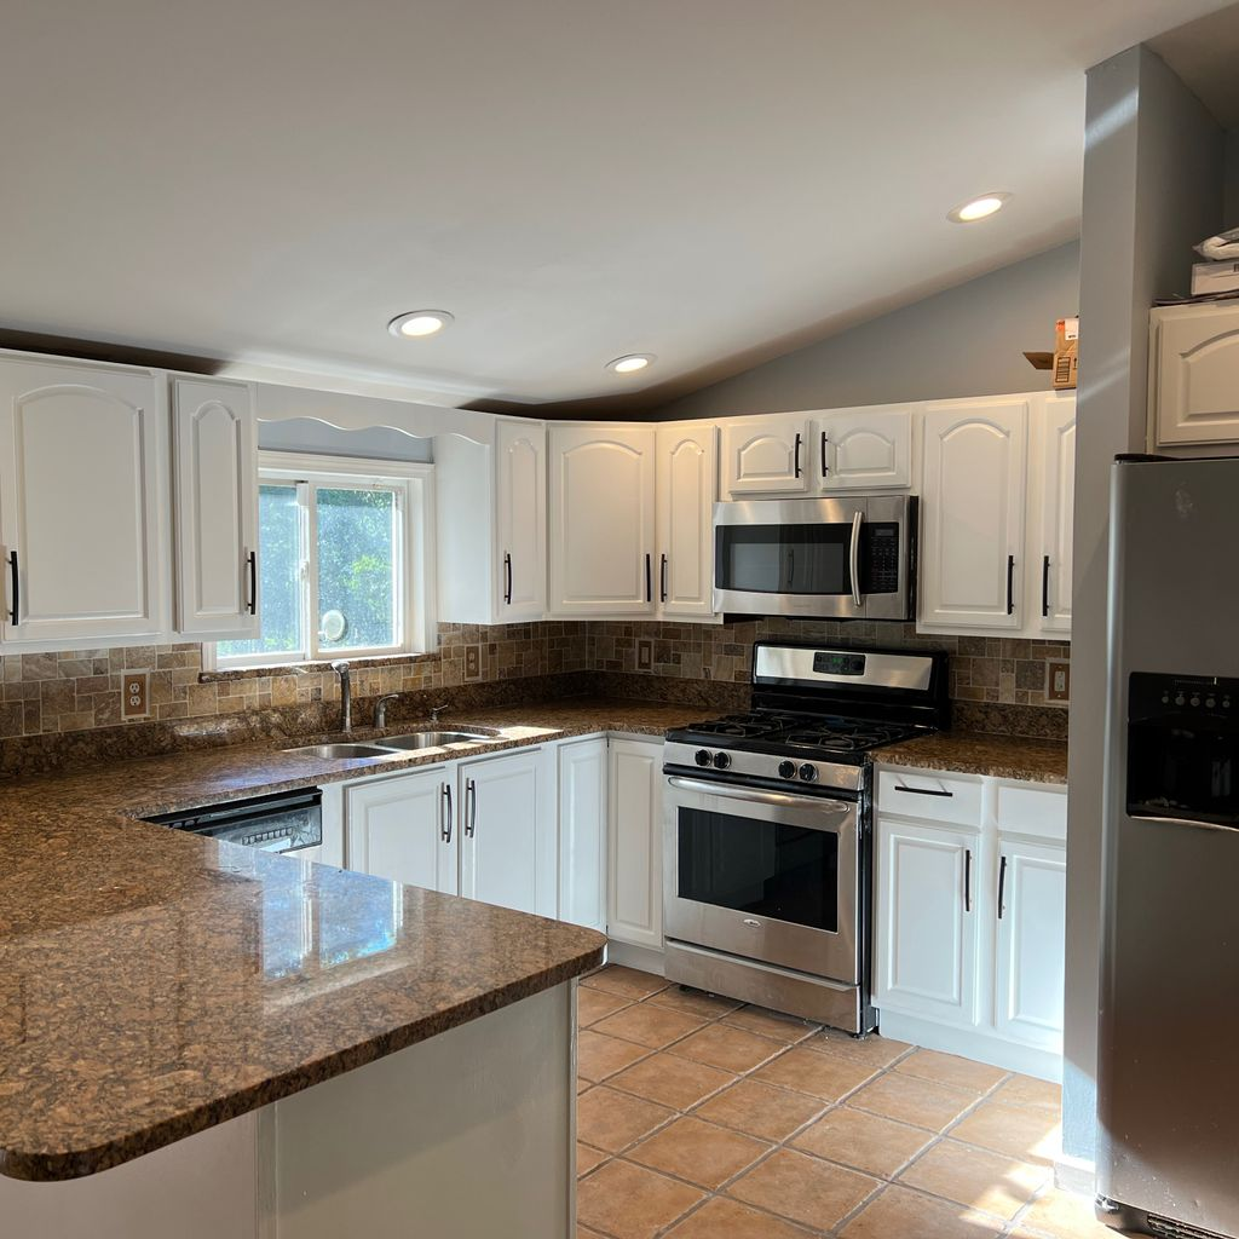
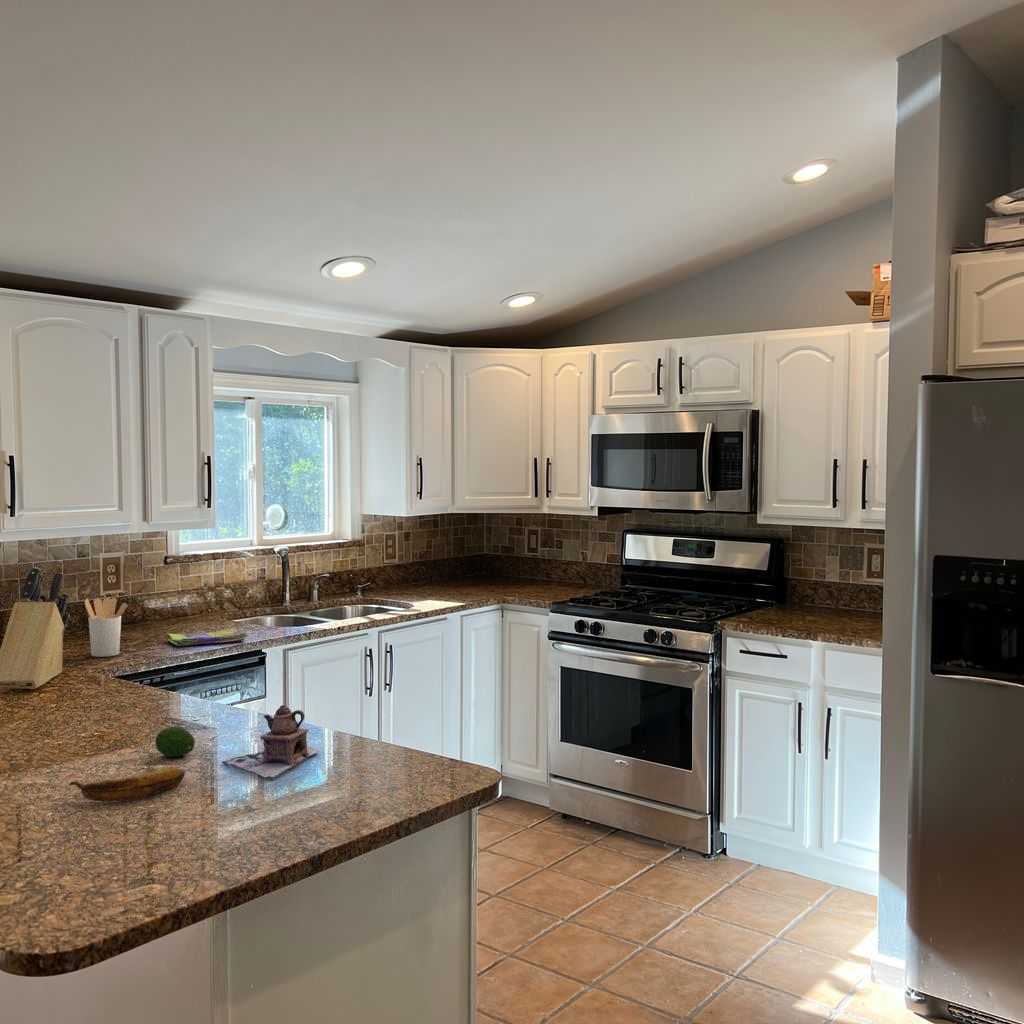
+ banana (133, 781)
+ teapot (281, 733)
+ fruit (175, 741)
+ dish towel (207, 636)
+ utensil holder (105, 625)
+ knife block (33, 624)
